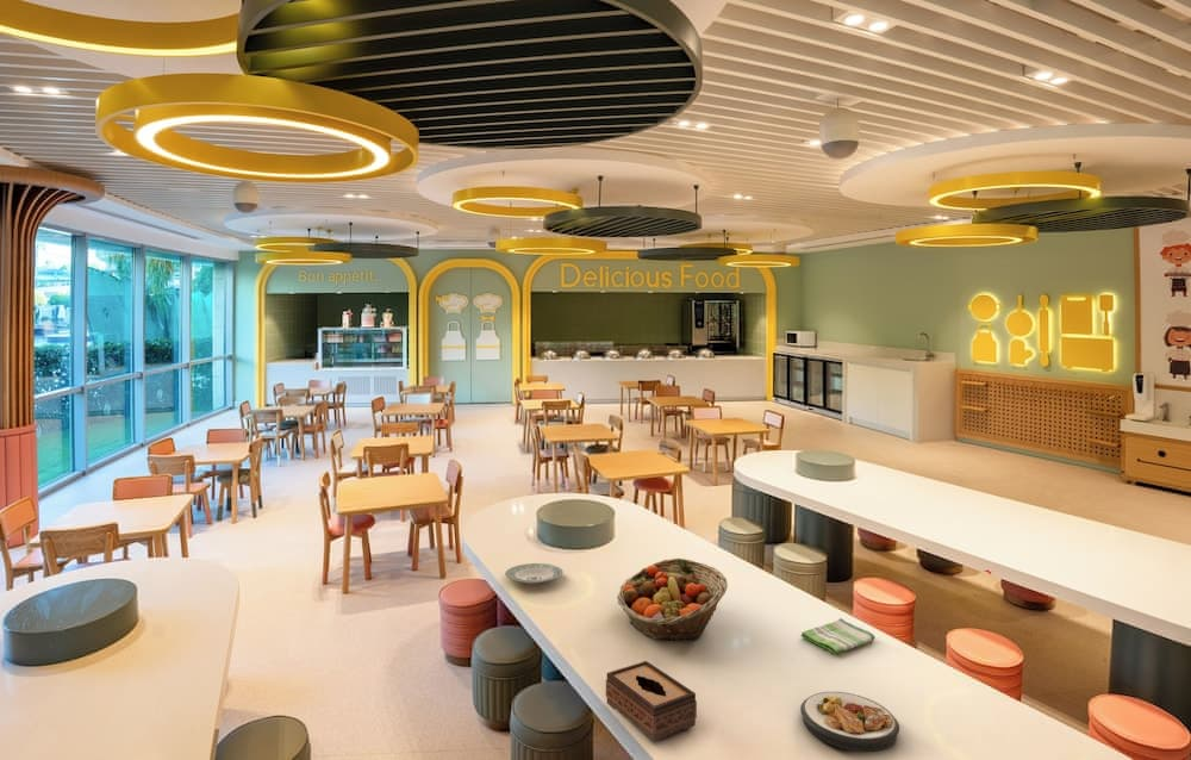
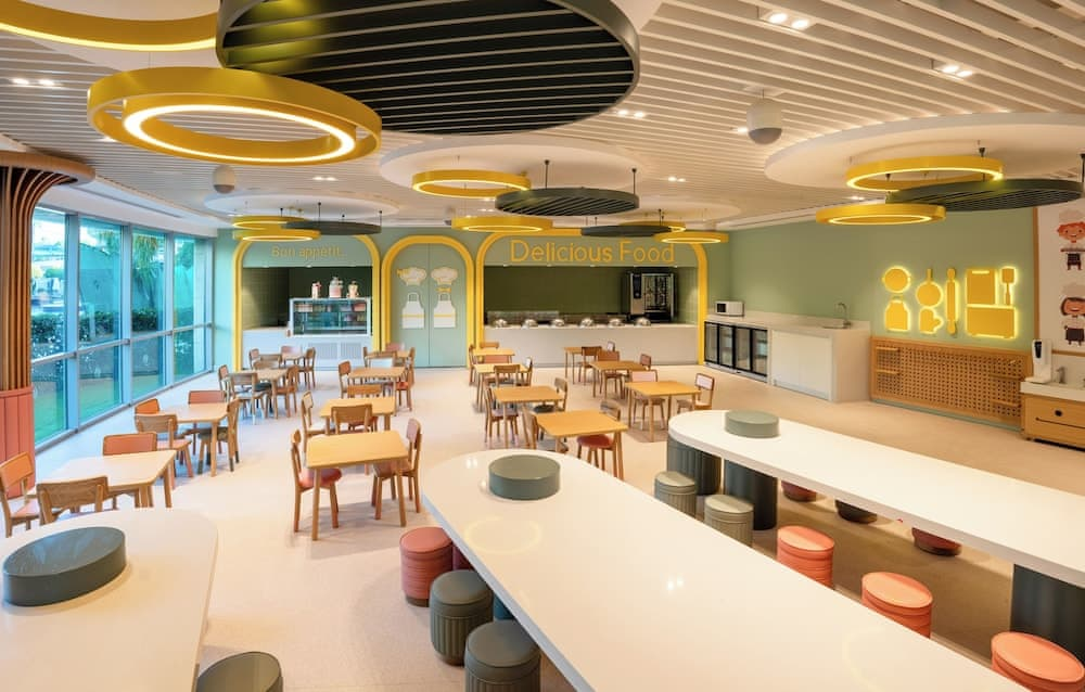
- plate (534, 575)
- tissue box (649, 698)
- dish towel (837, 635)
- plate (848, 716)
- fruit basket (671, 597)
